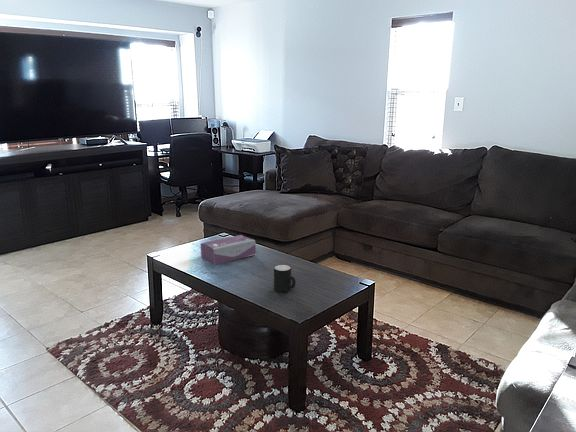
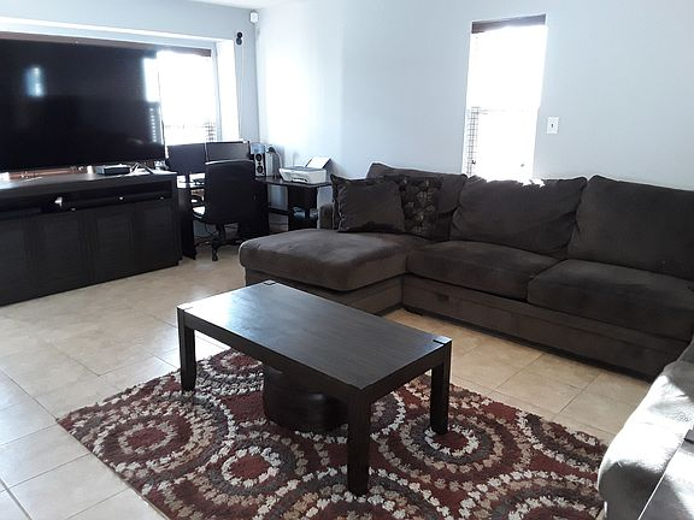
- mug (285, 279)
- tissue box (228, 248)
